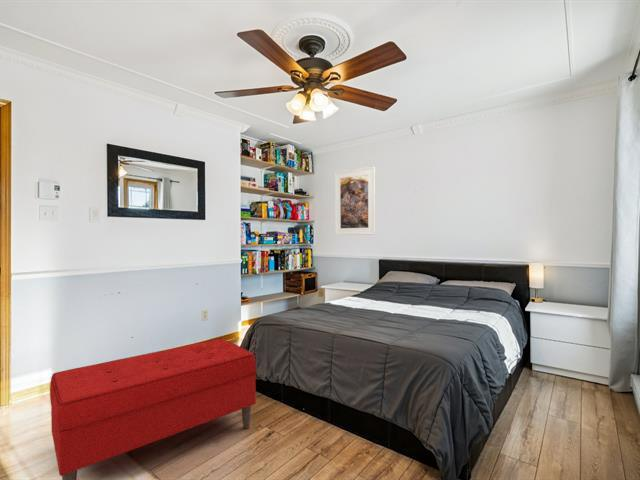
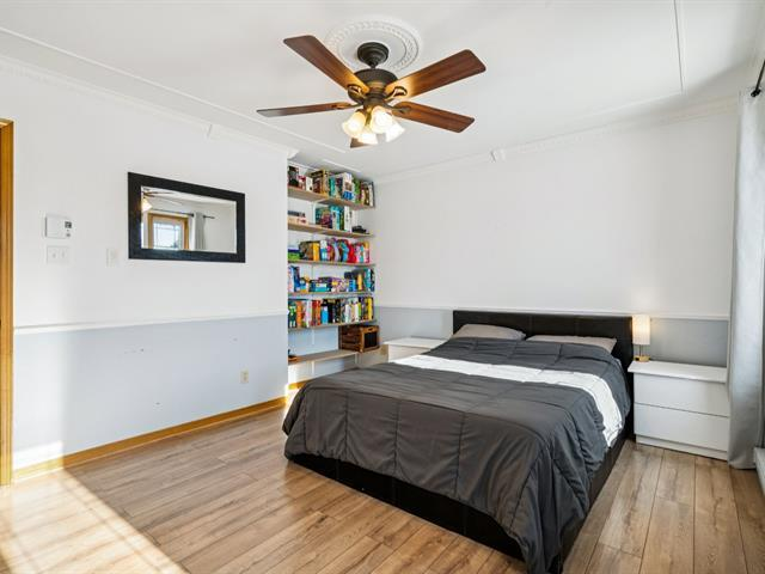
- bench (161, 402)
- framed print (354, 202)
